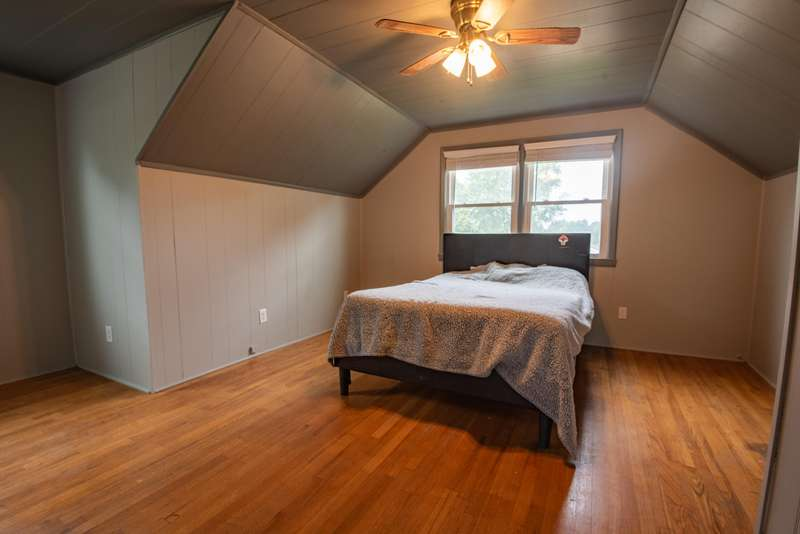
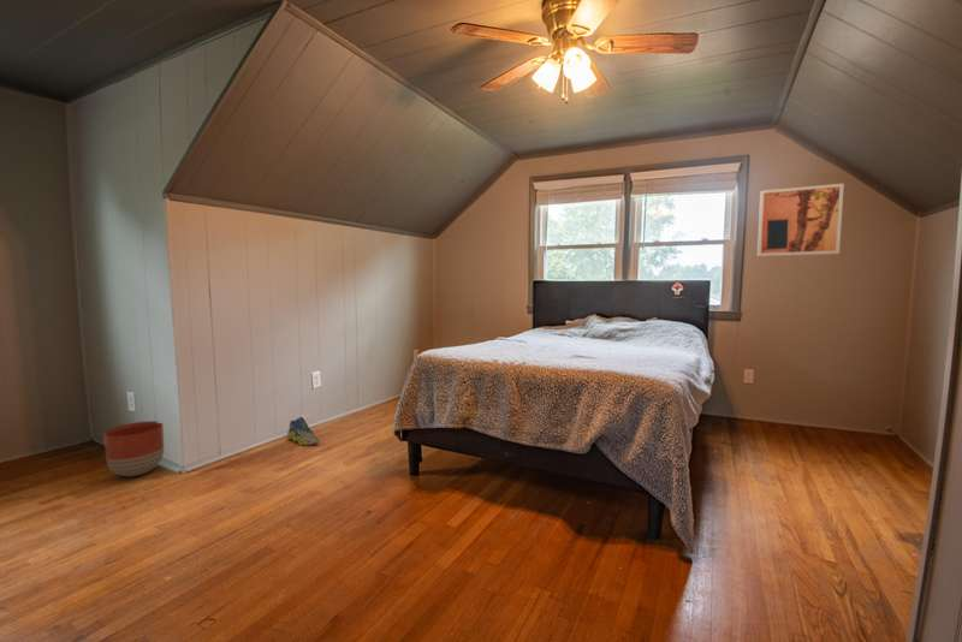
+ wall art (798, 221)
+ planter (136, 450)
+ sneaker (302, 430)
